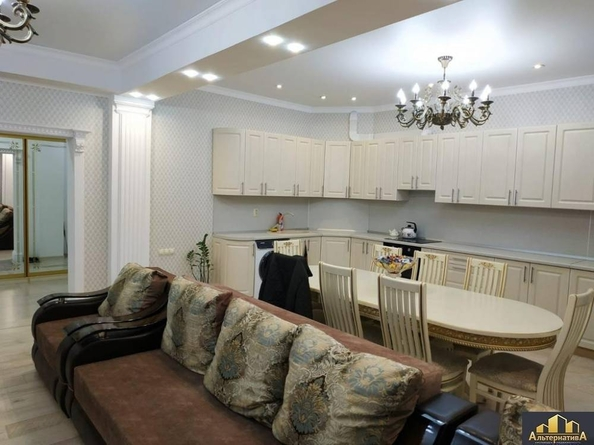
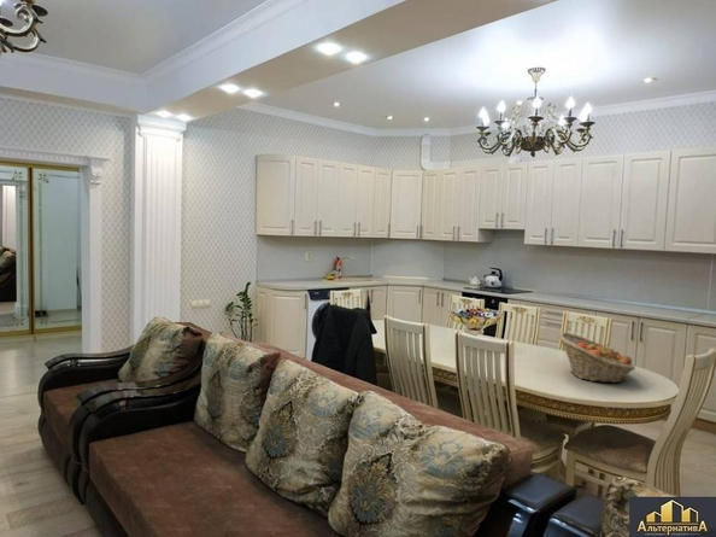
+ fruit basket (594, 356)
